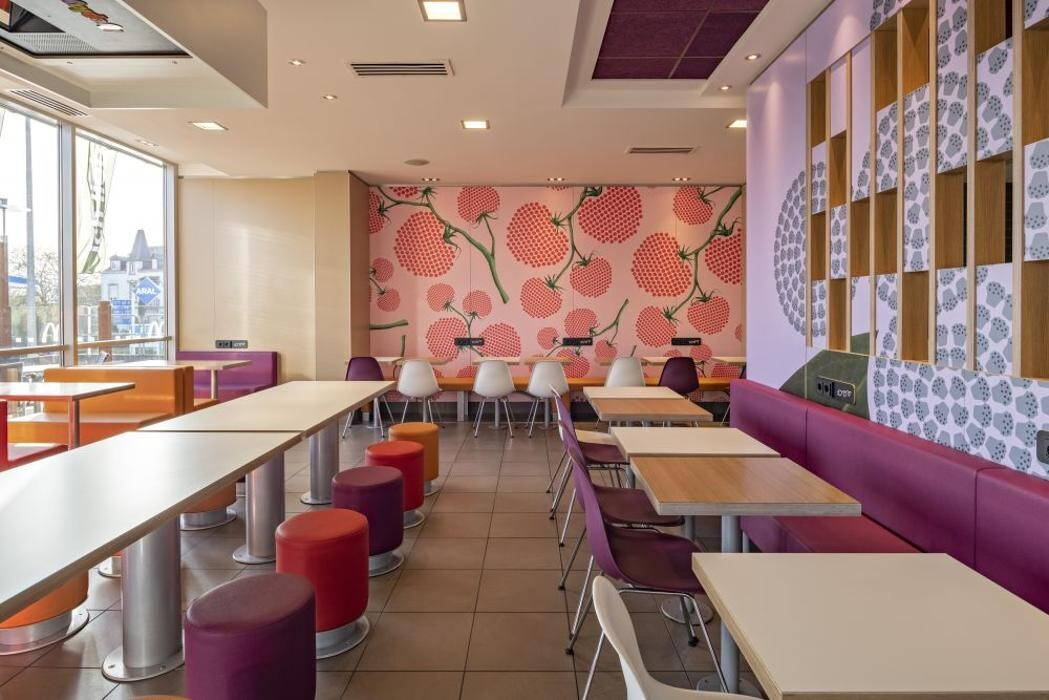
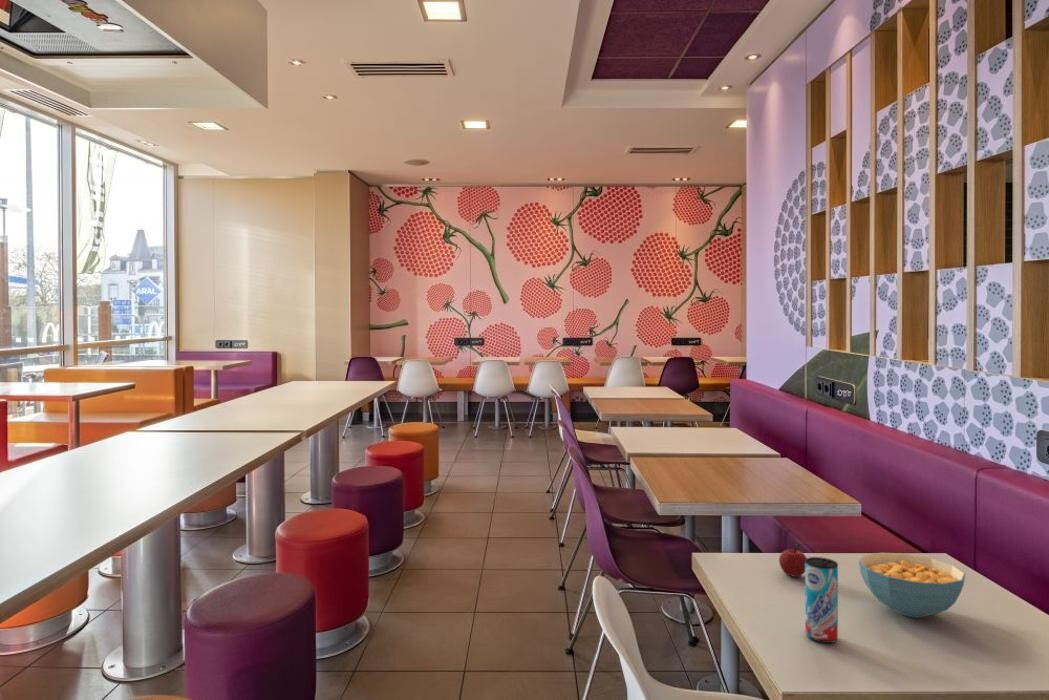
+ cereal bowl (910, 589)
+ beverage can (821, 599)
+ apple (793, 559)
